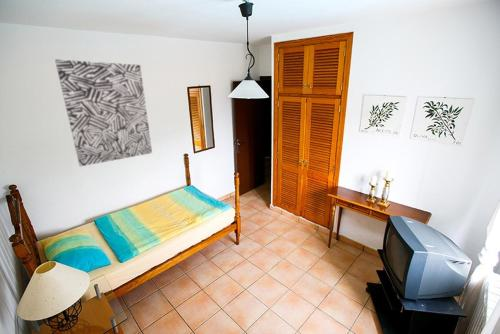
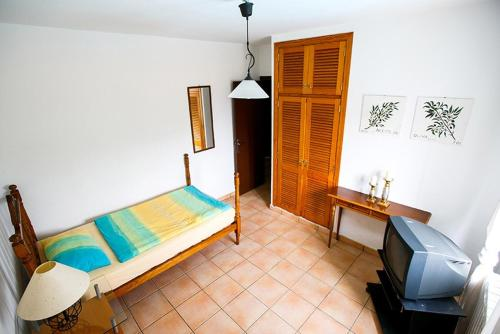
- wall art (111, 113)
